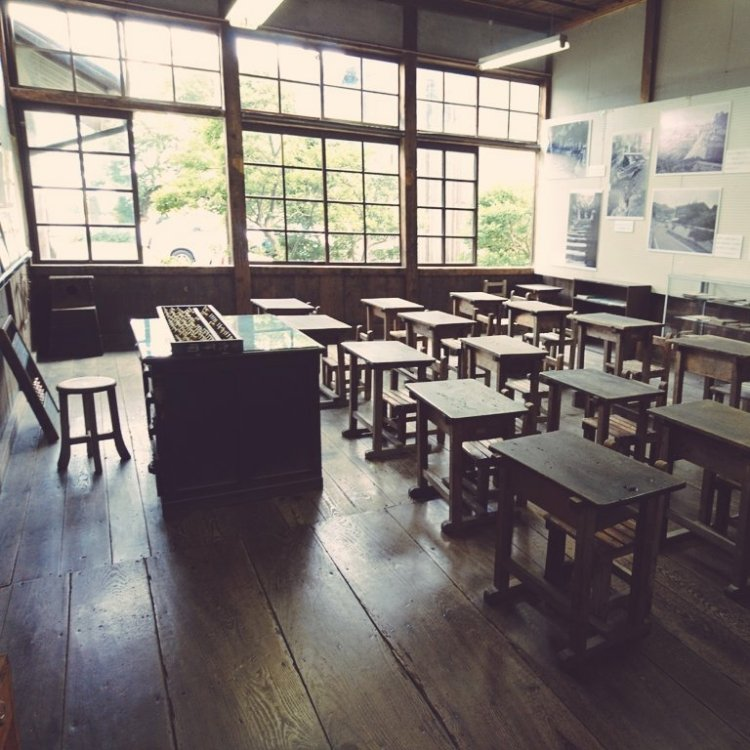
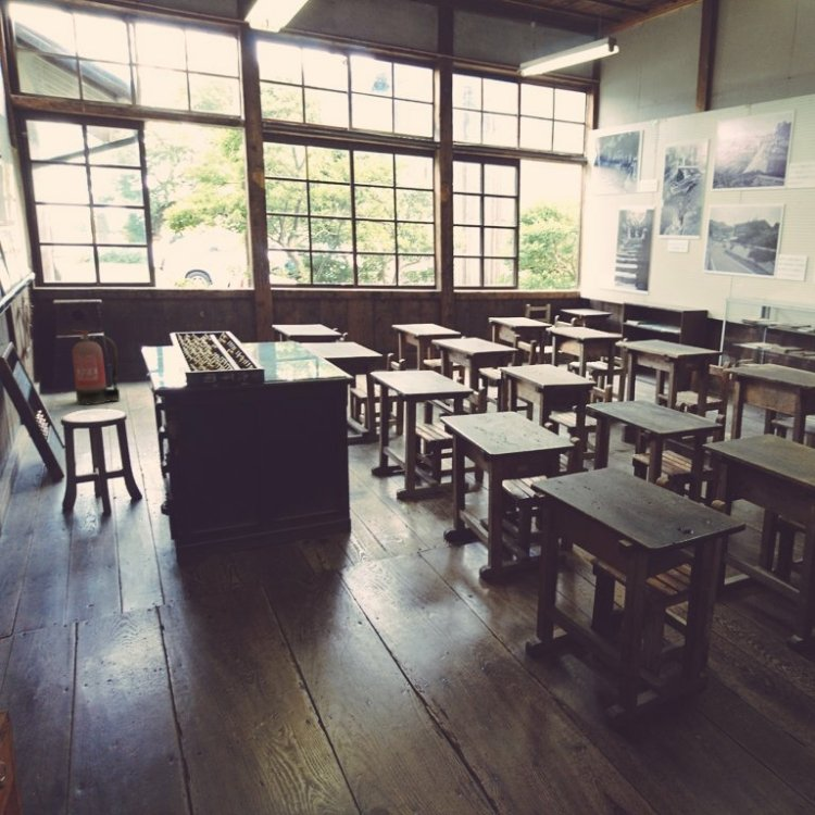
+ fire extinguisher (96, 365)
